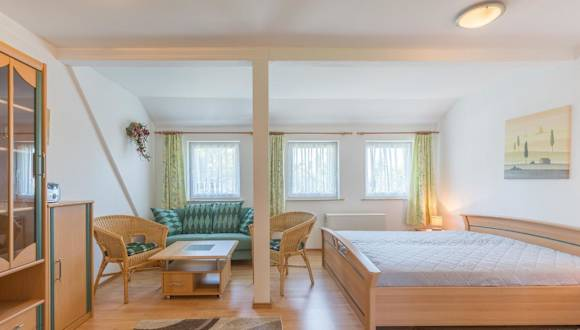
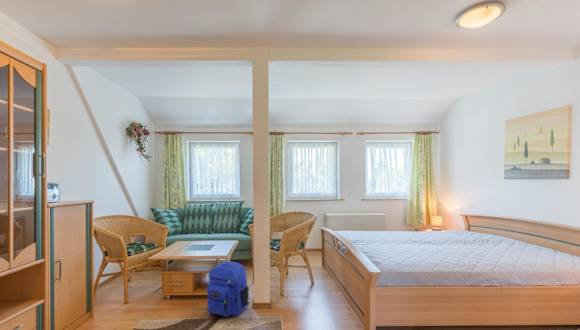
+ backpack (227, 287)
